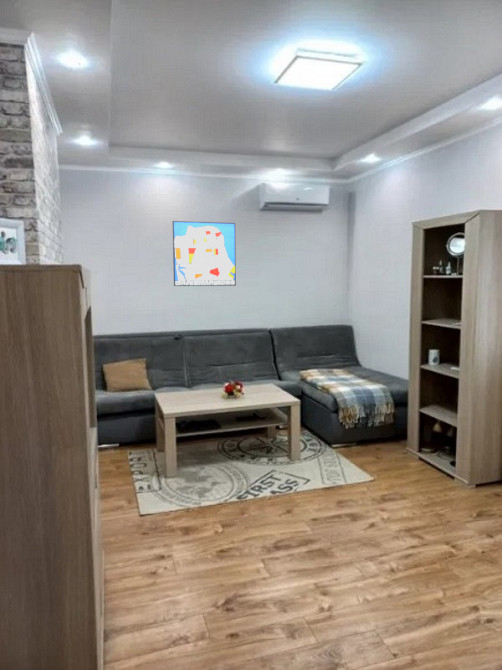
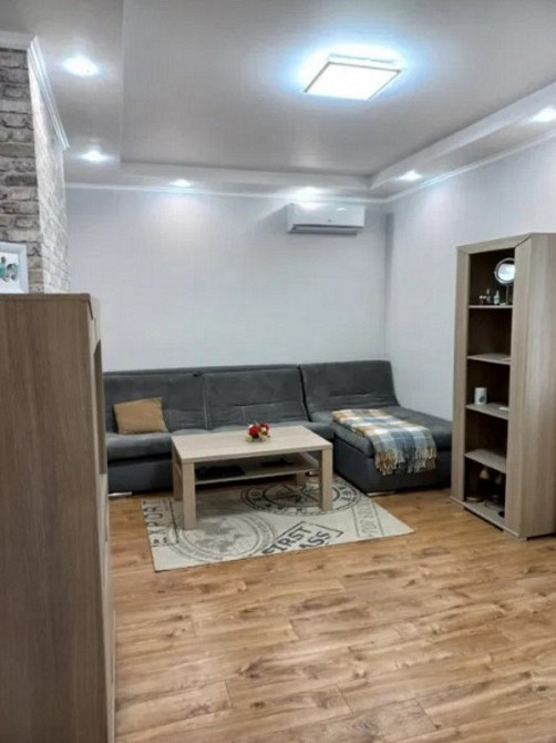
- wall art (204, 254)
